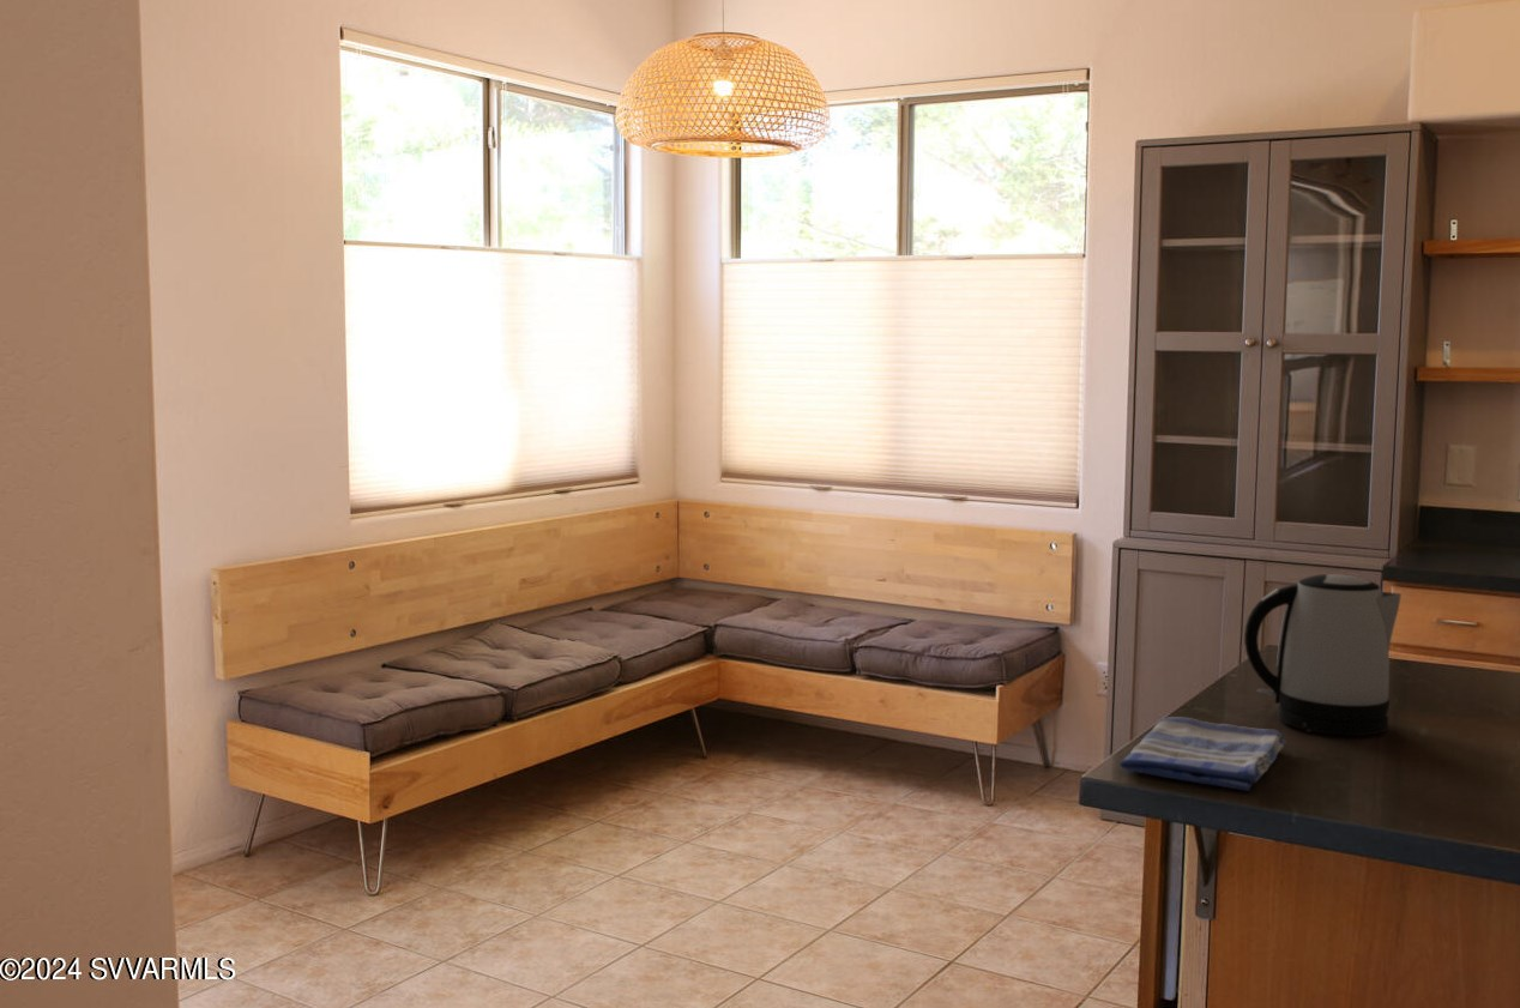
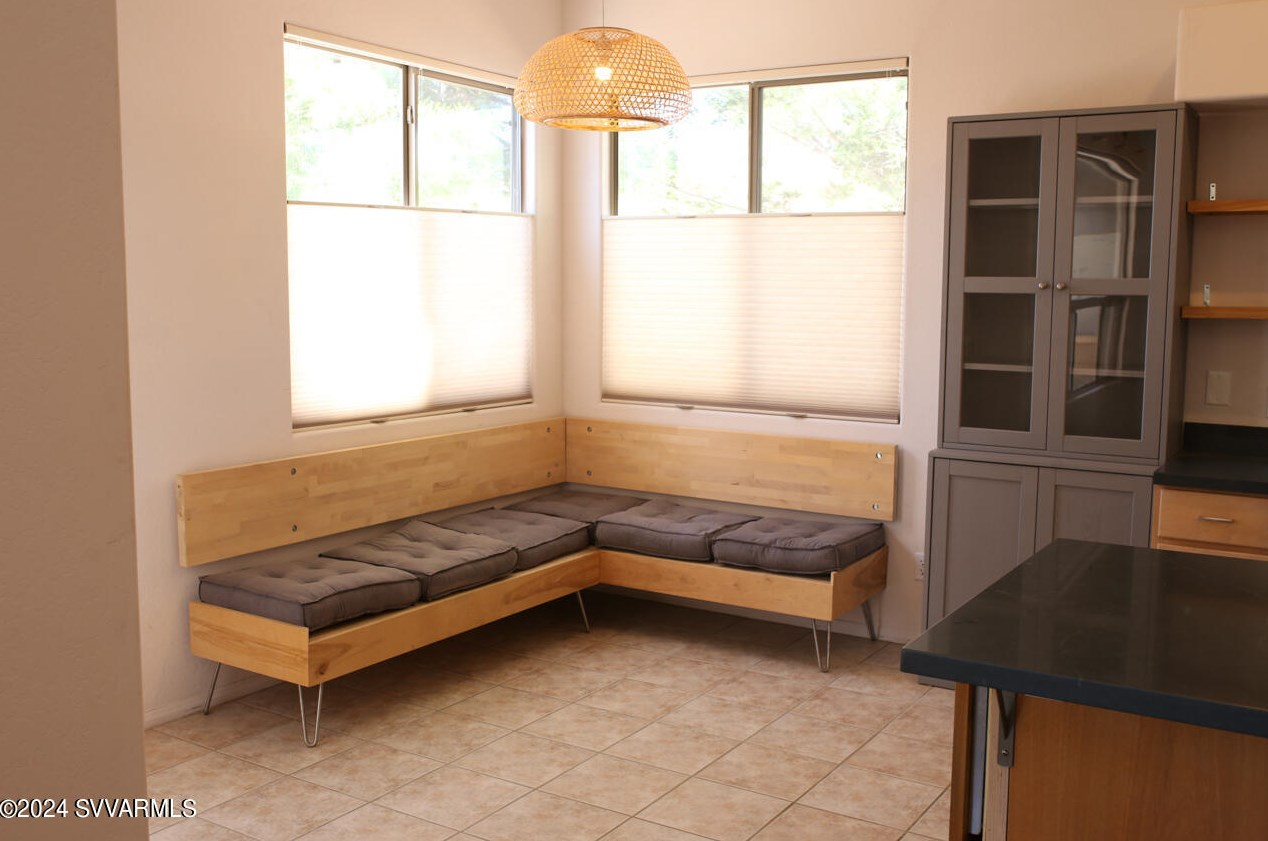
- dish towel (1204, 749)
- kettle (1319, 648)
